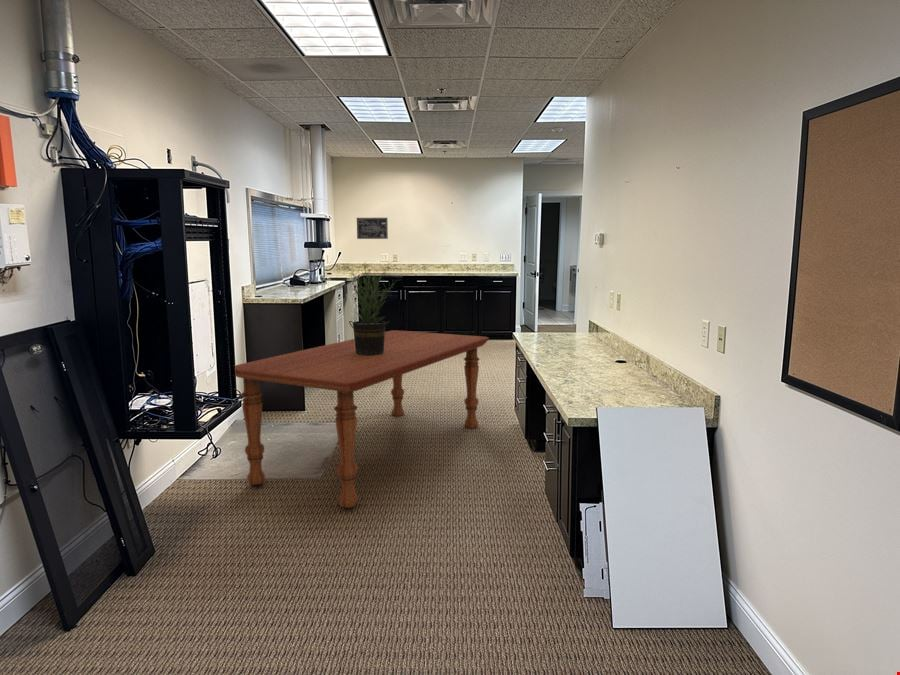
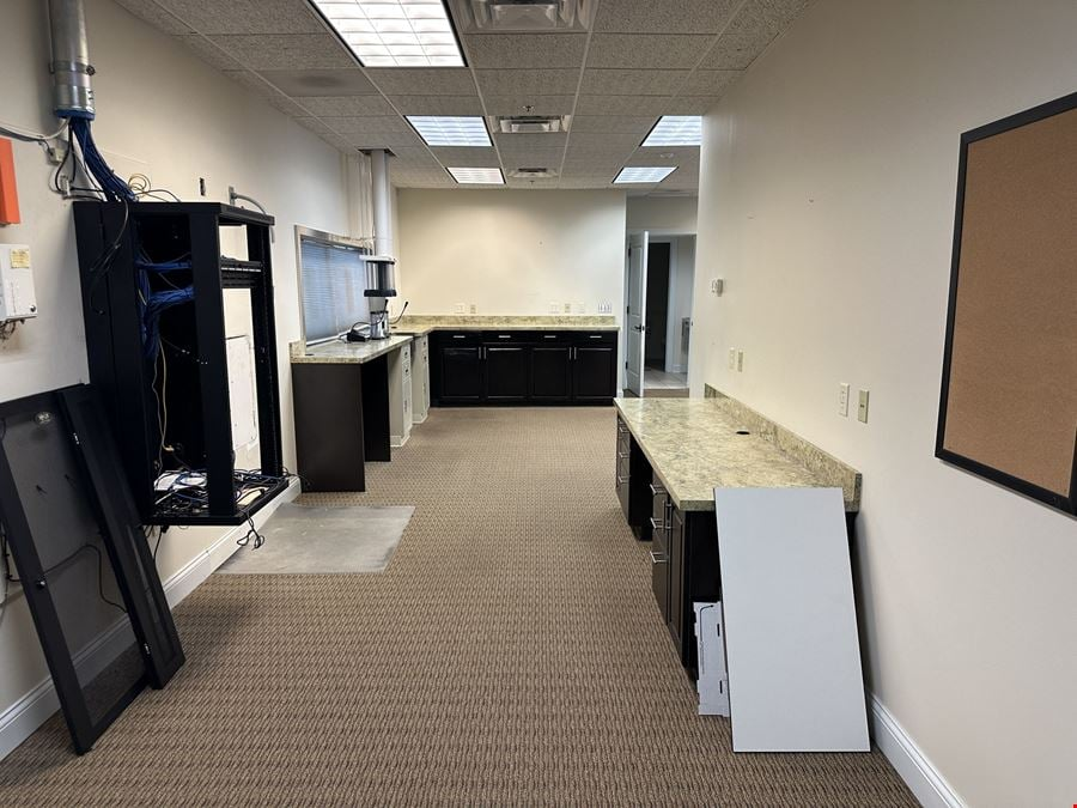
- wall art (372, 228)
- potted plant (369, 307)
- dining table (392, 398)
